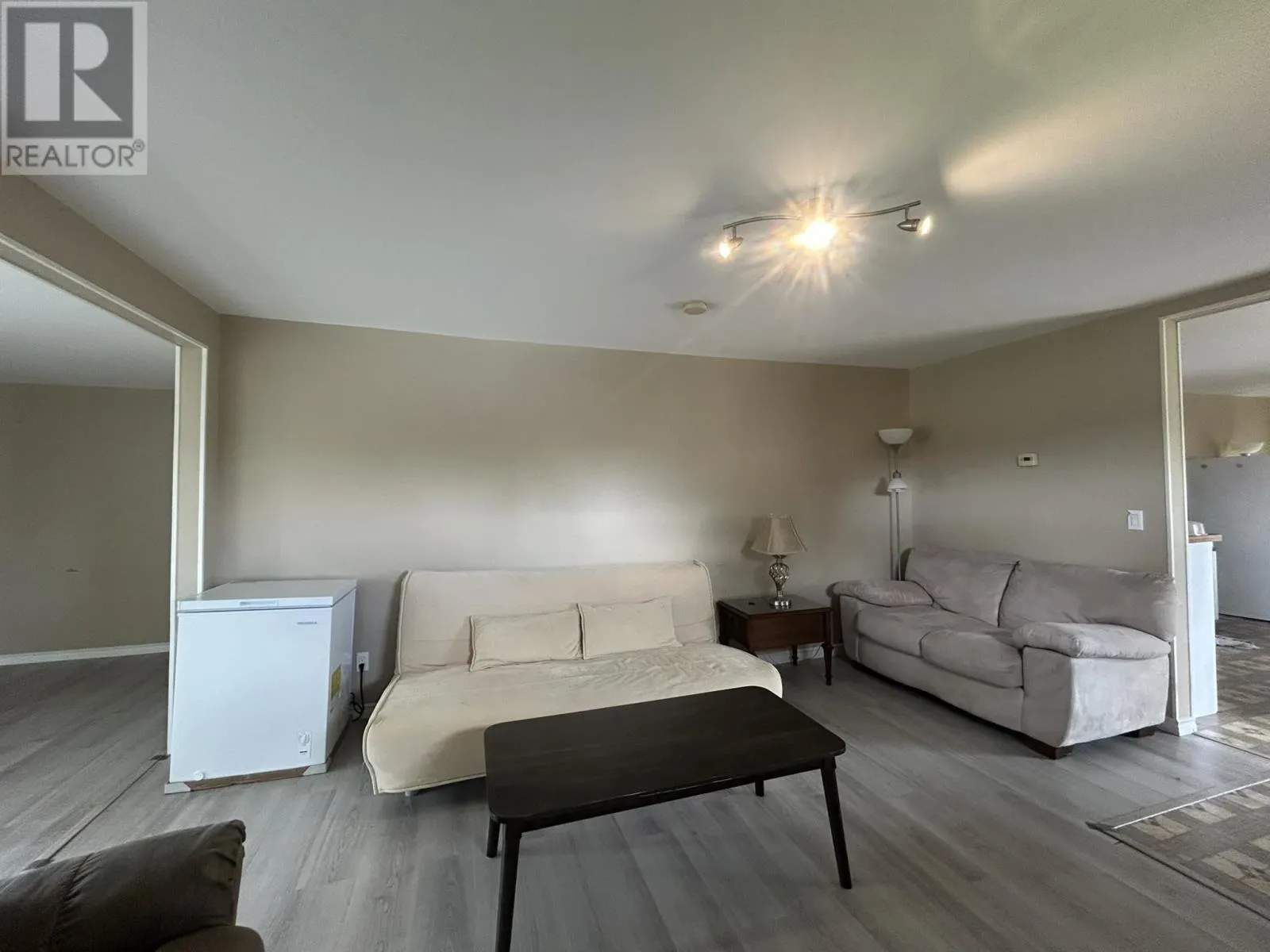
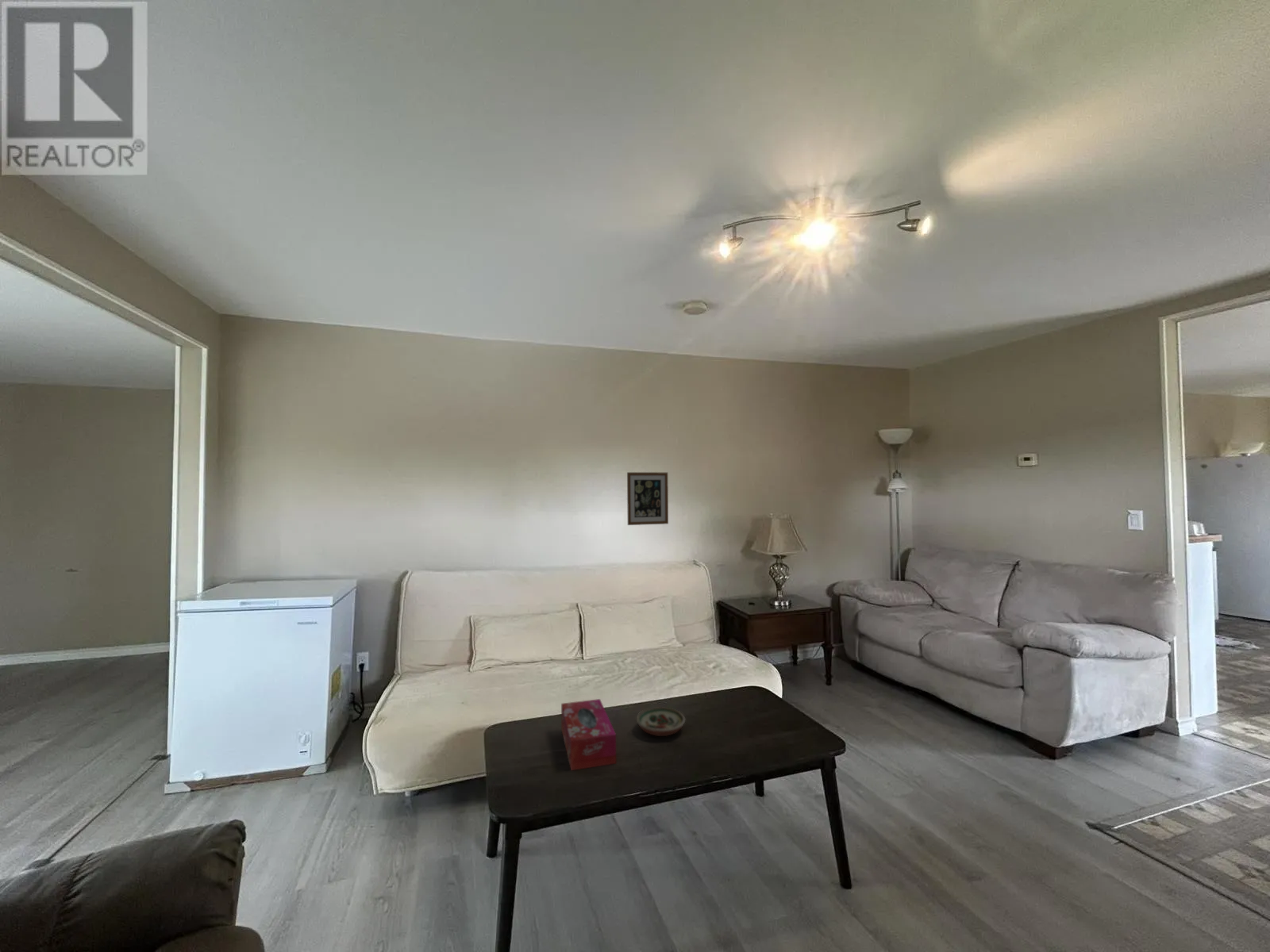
+ tissue box (587, 731)
+ decorative bowl (660, 724)
+ wall art (648, 498)
